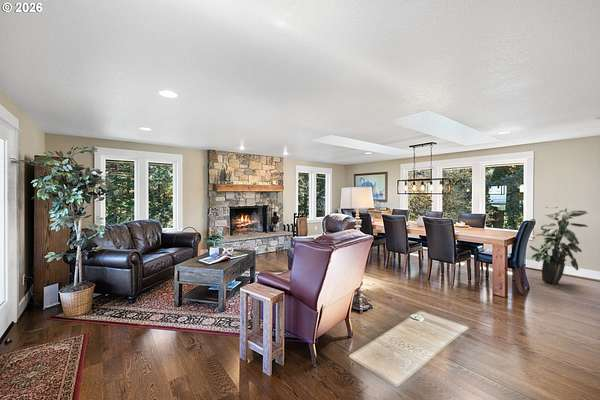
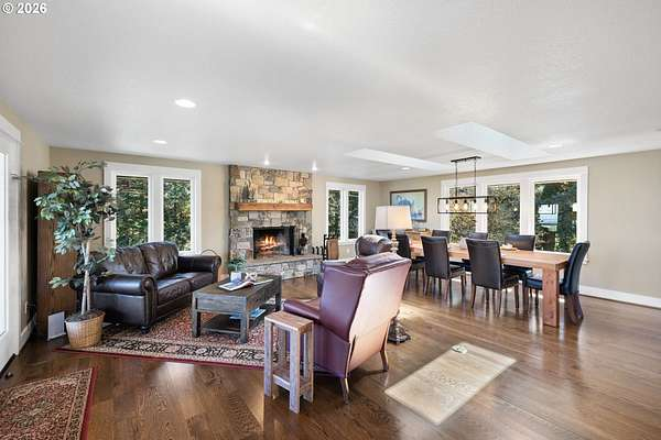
- indoor plant (556, 244)
